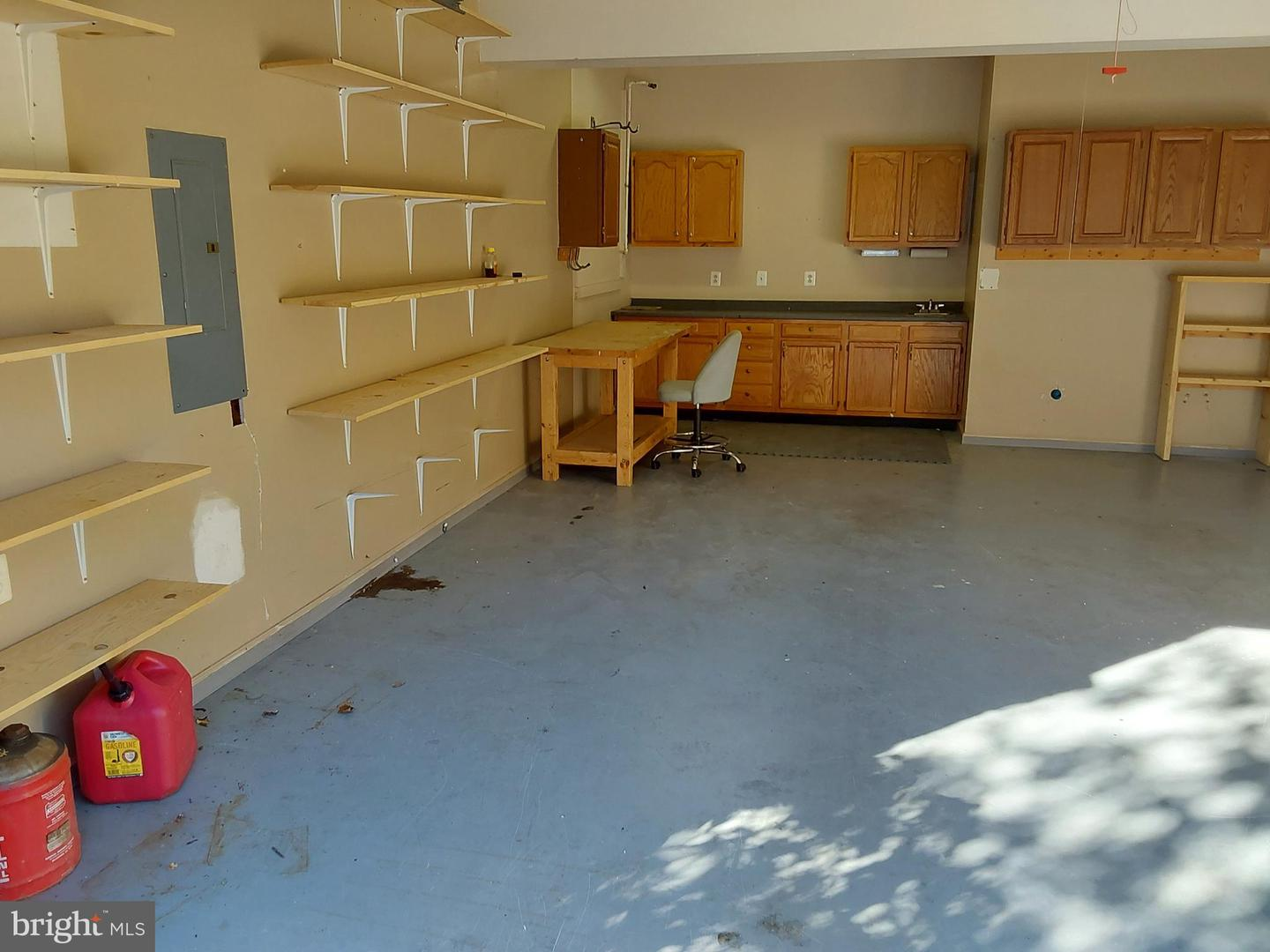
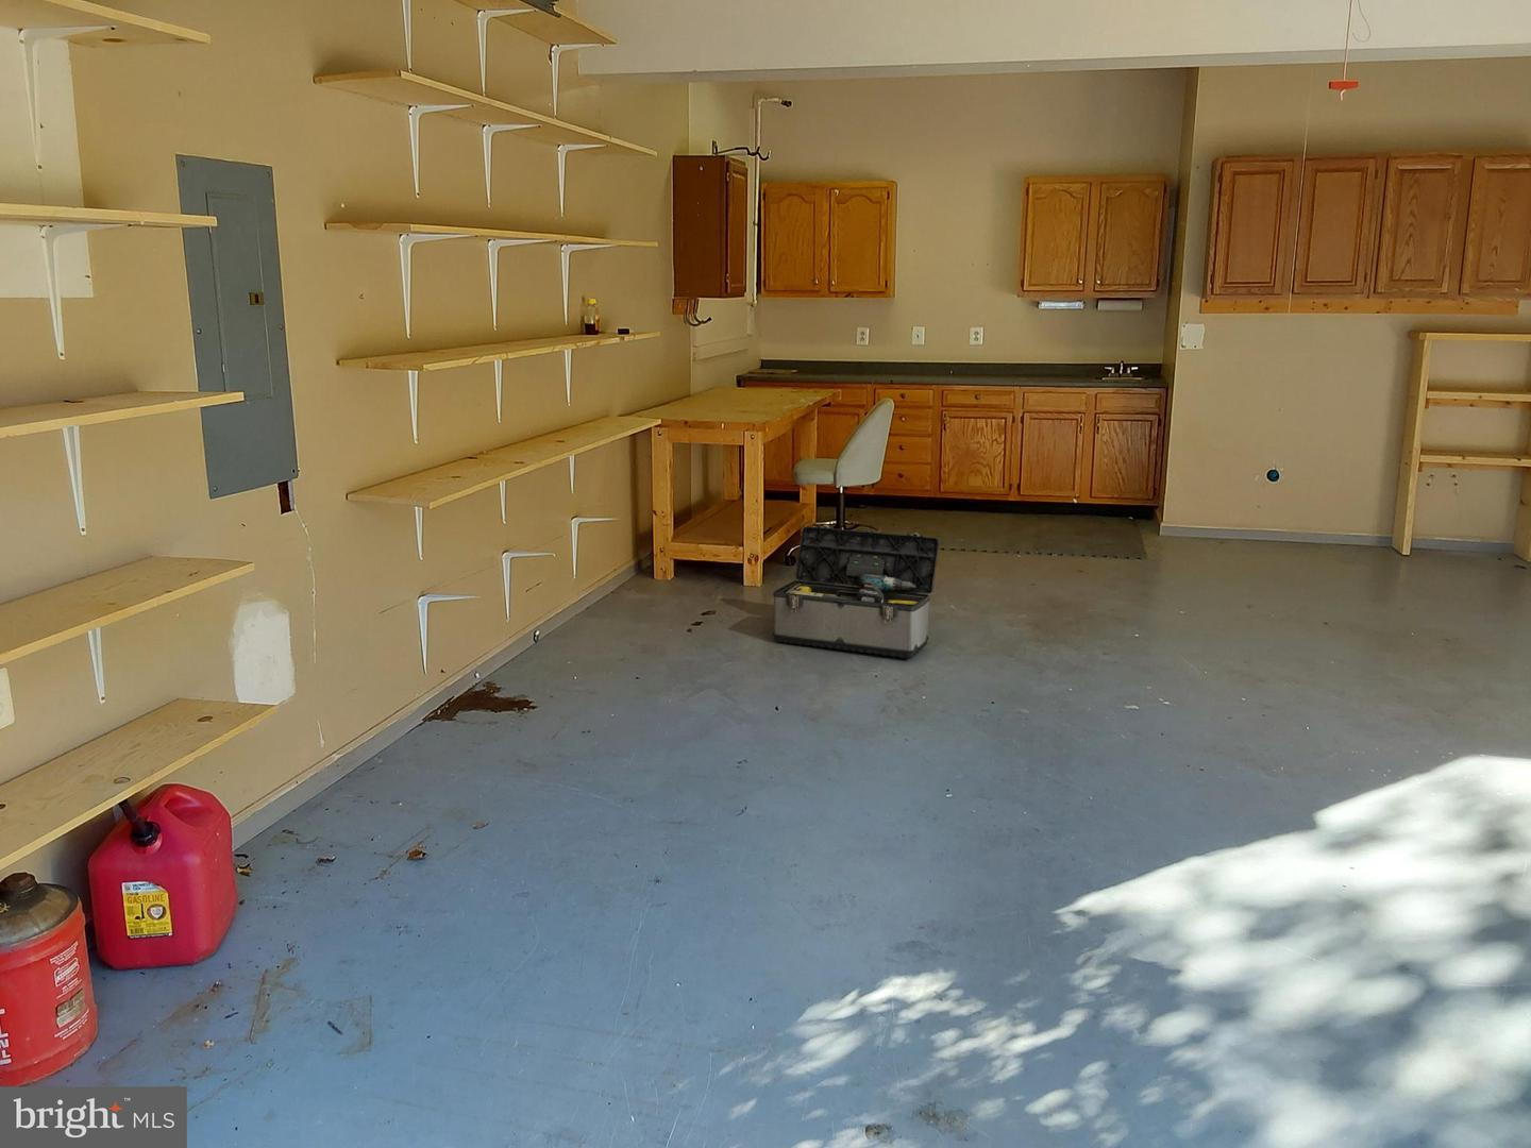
+ toolbox (855, 587)
